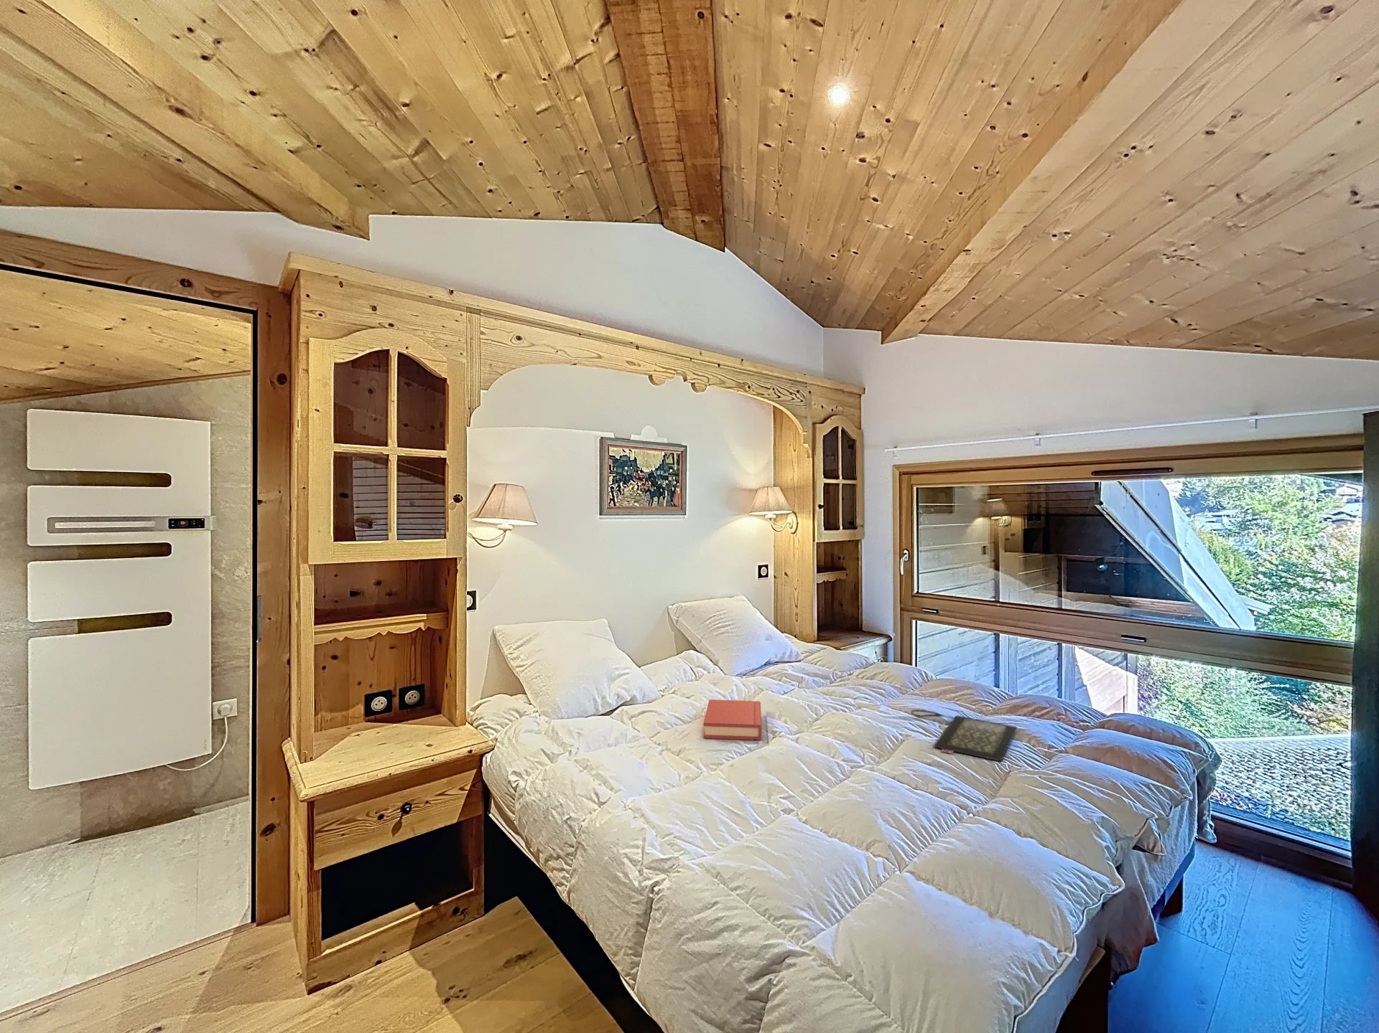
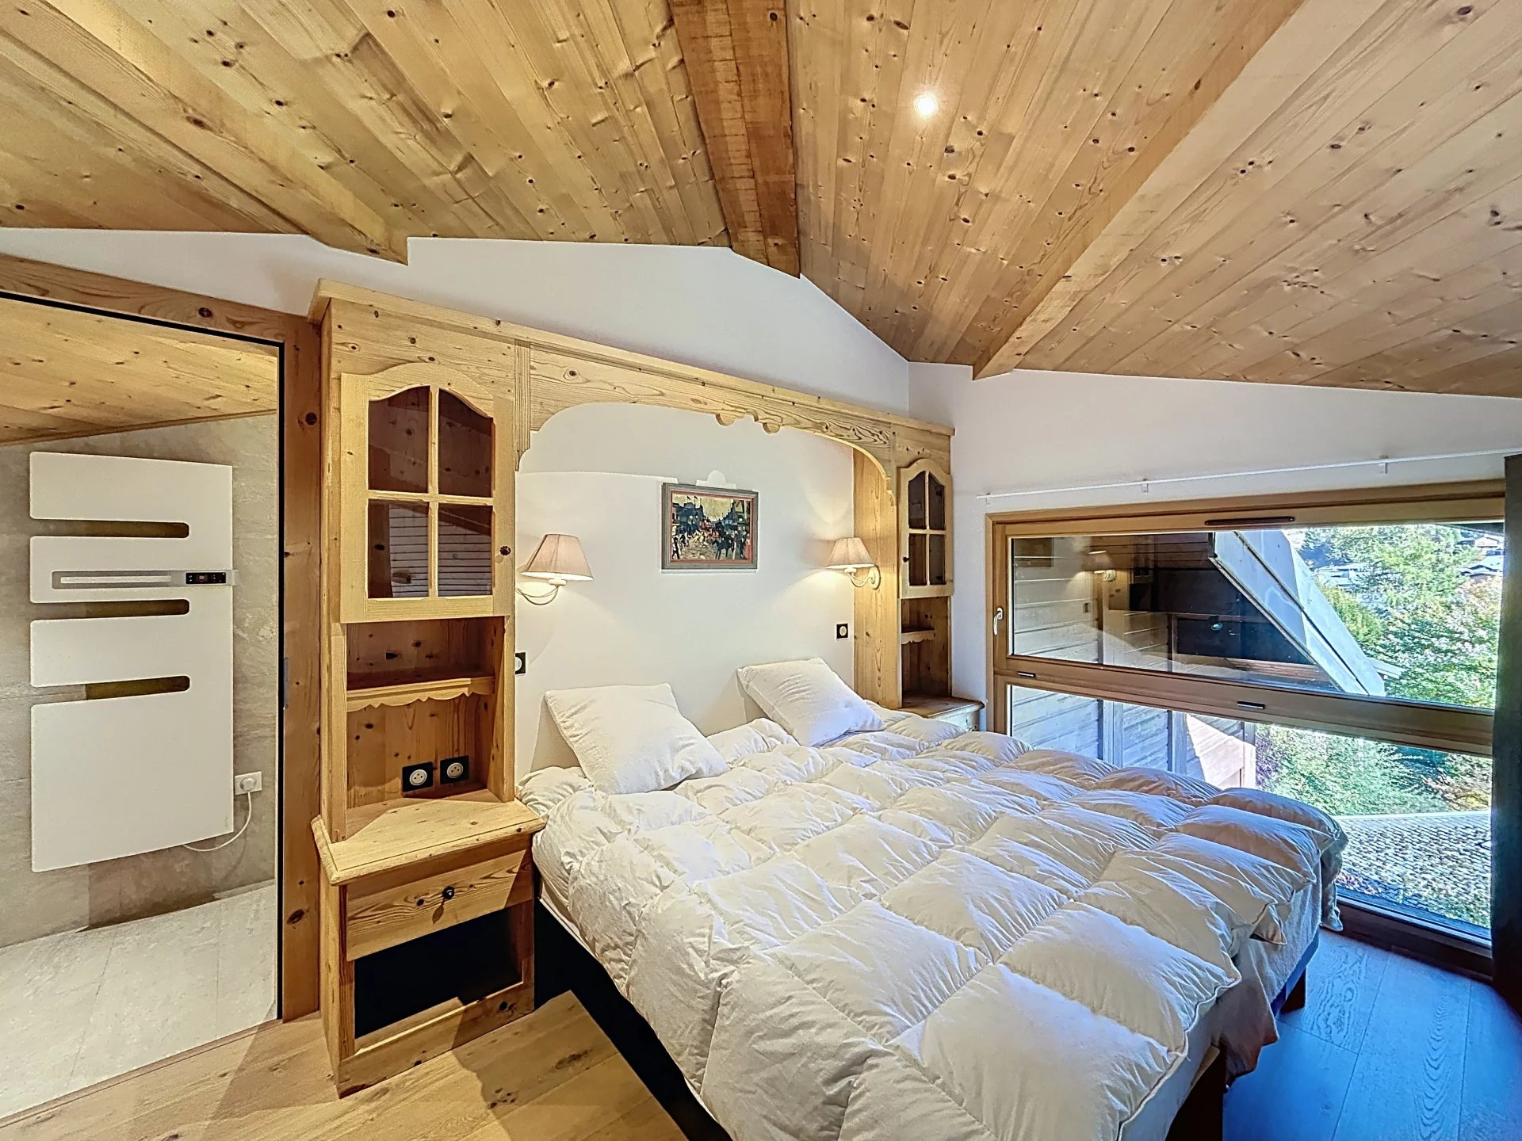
- hardback book (733, 718)
- clutch bag (975, 734)
